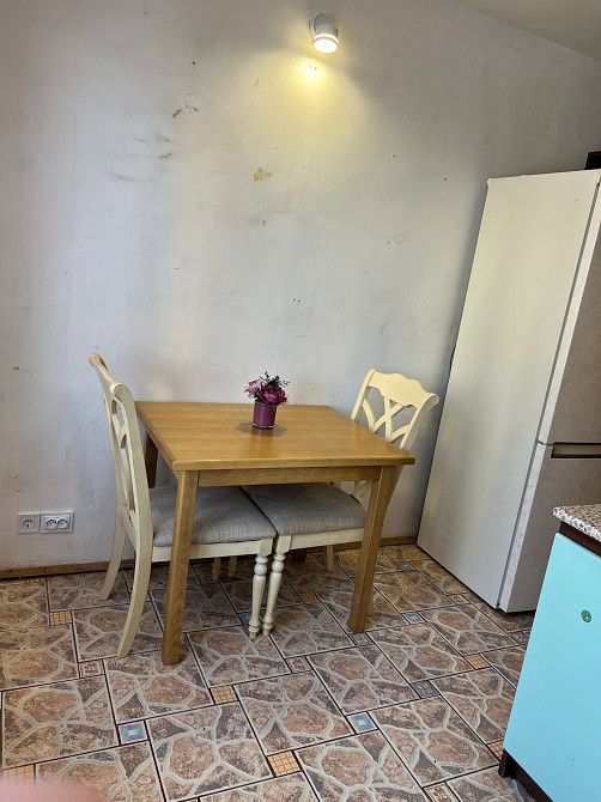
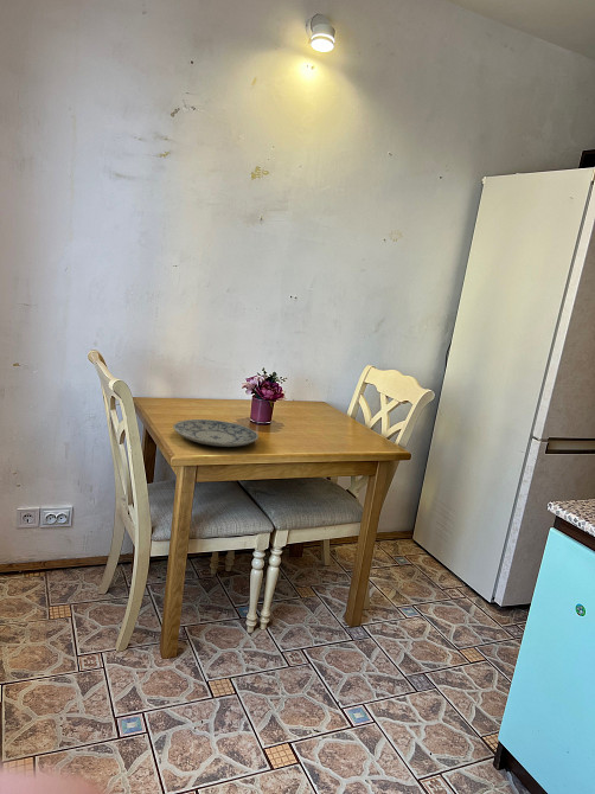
+ plate (216, 435)
